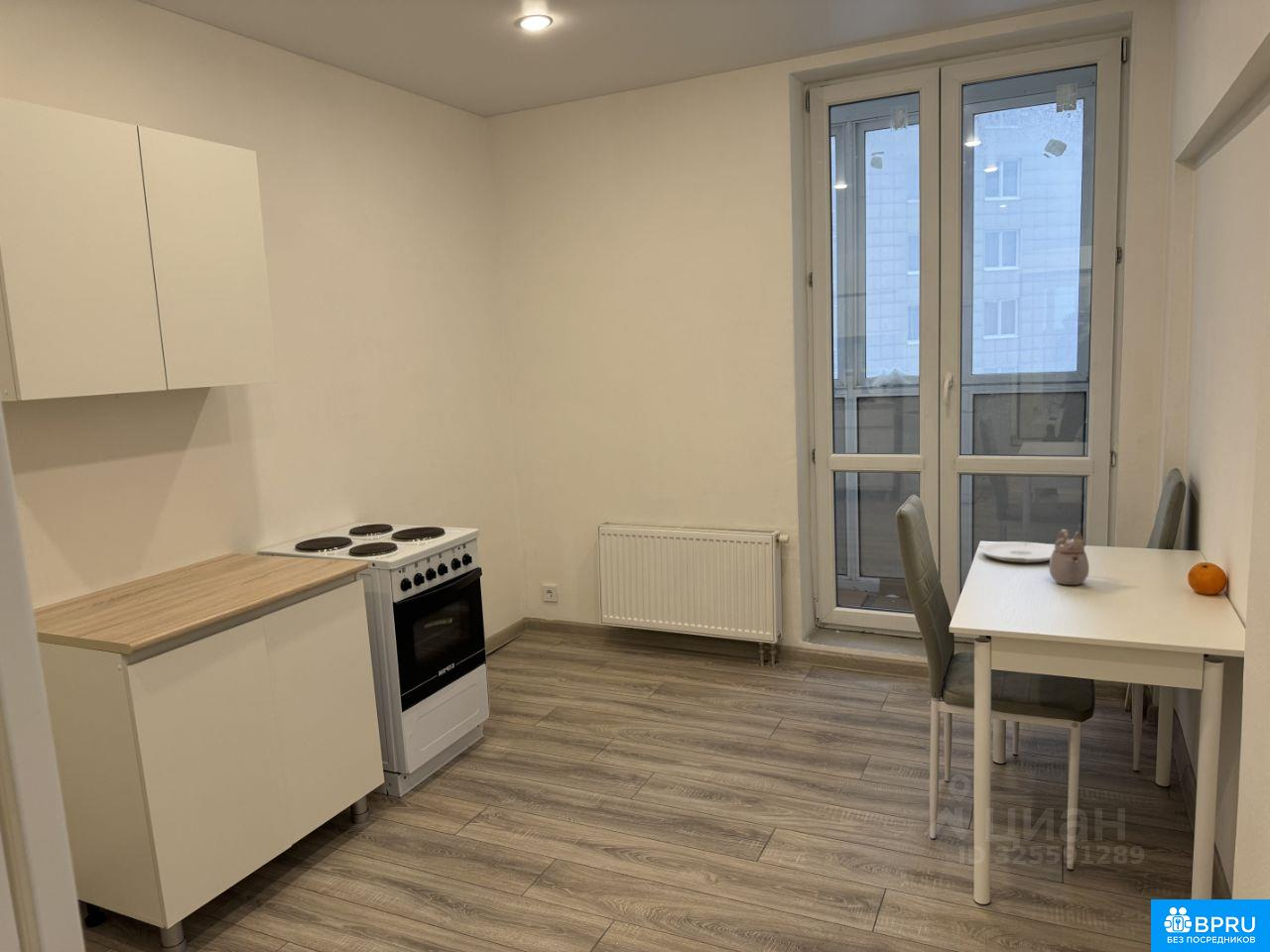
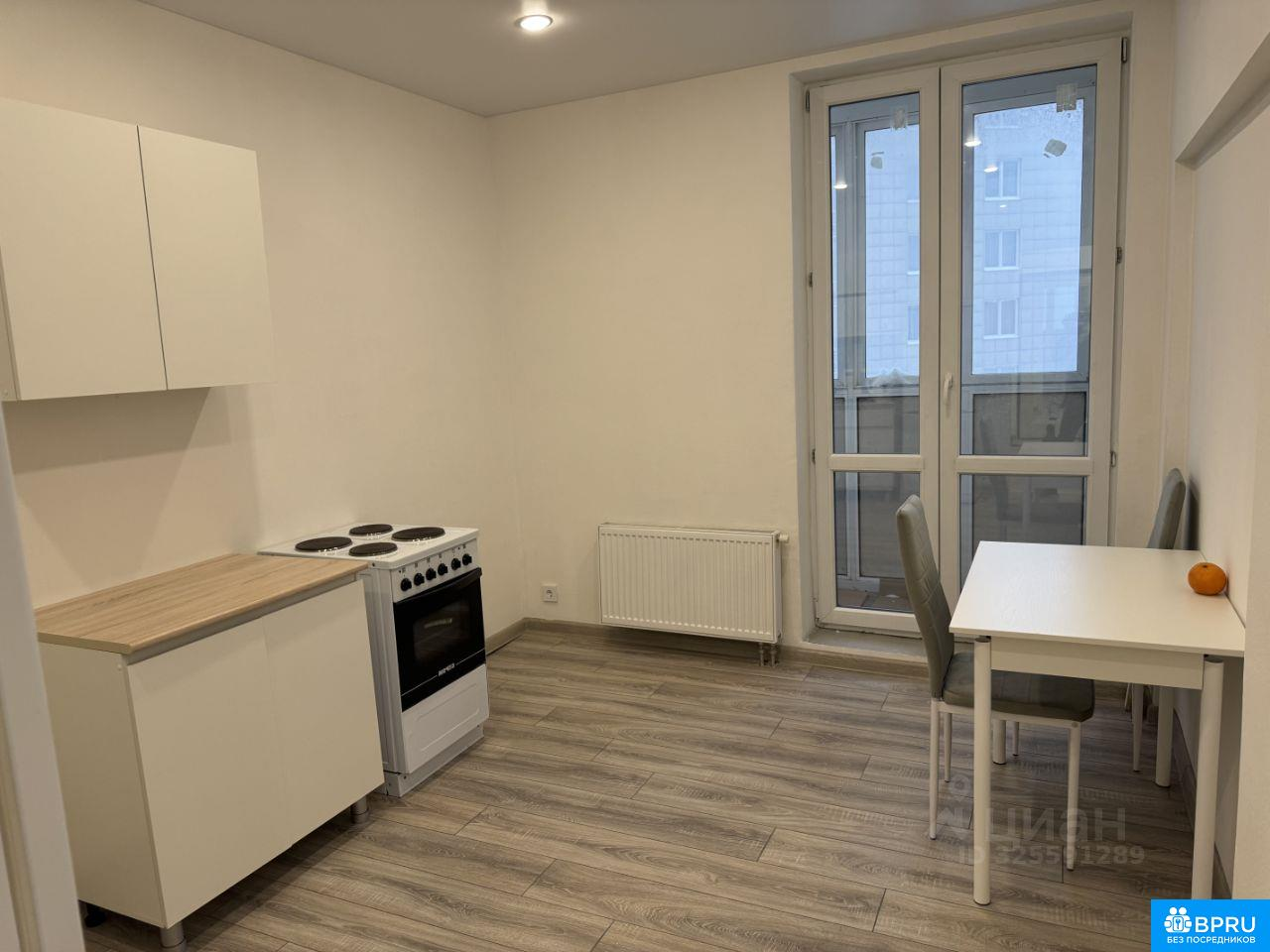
- teapot (1068, 556)
- plate (1020, 552)
